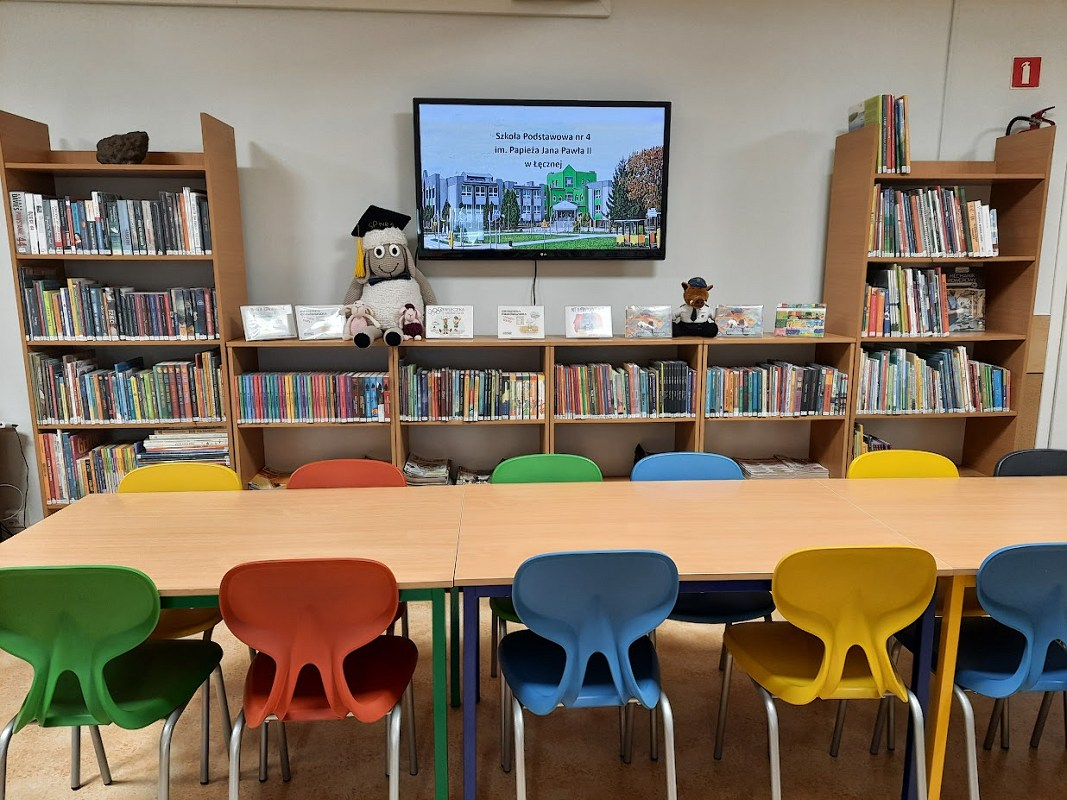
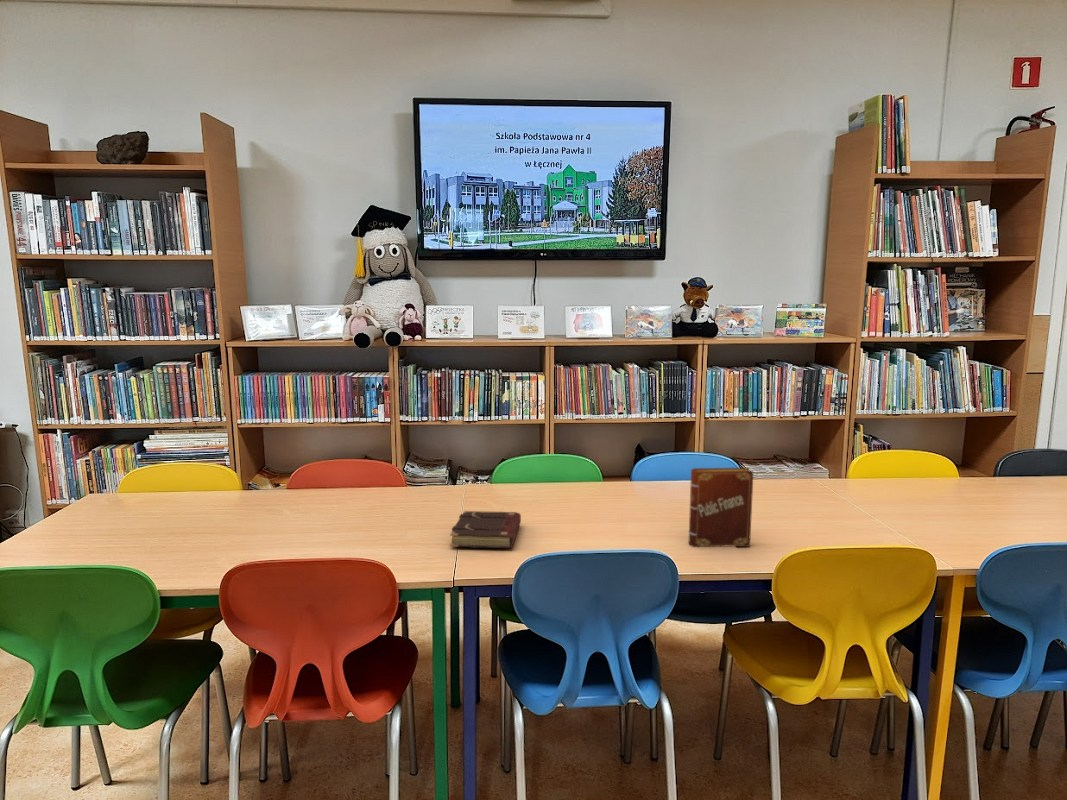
+ book (719, 507)
+ book (486, 527)
